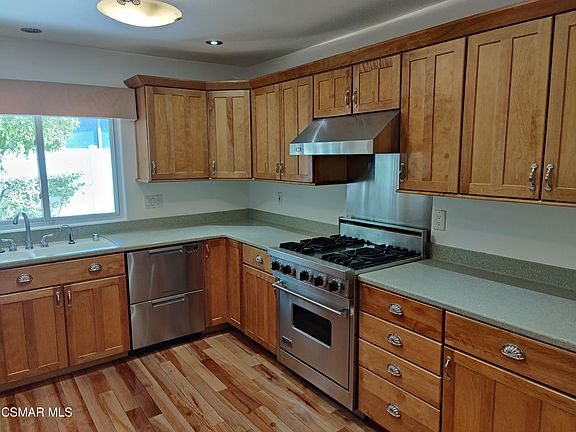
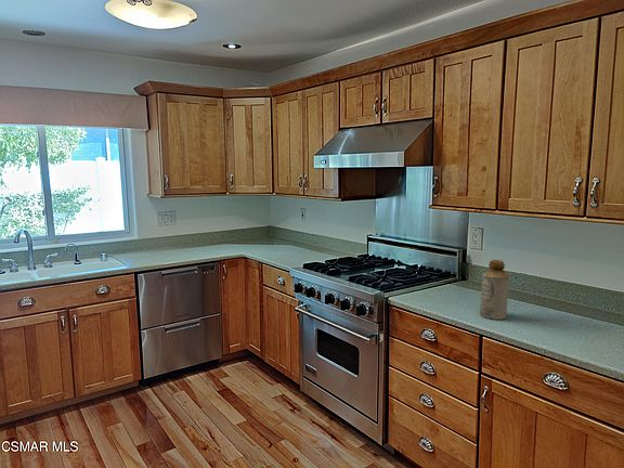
+ bottle (494, 287)
